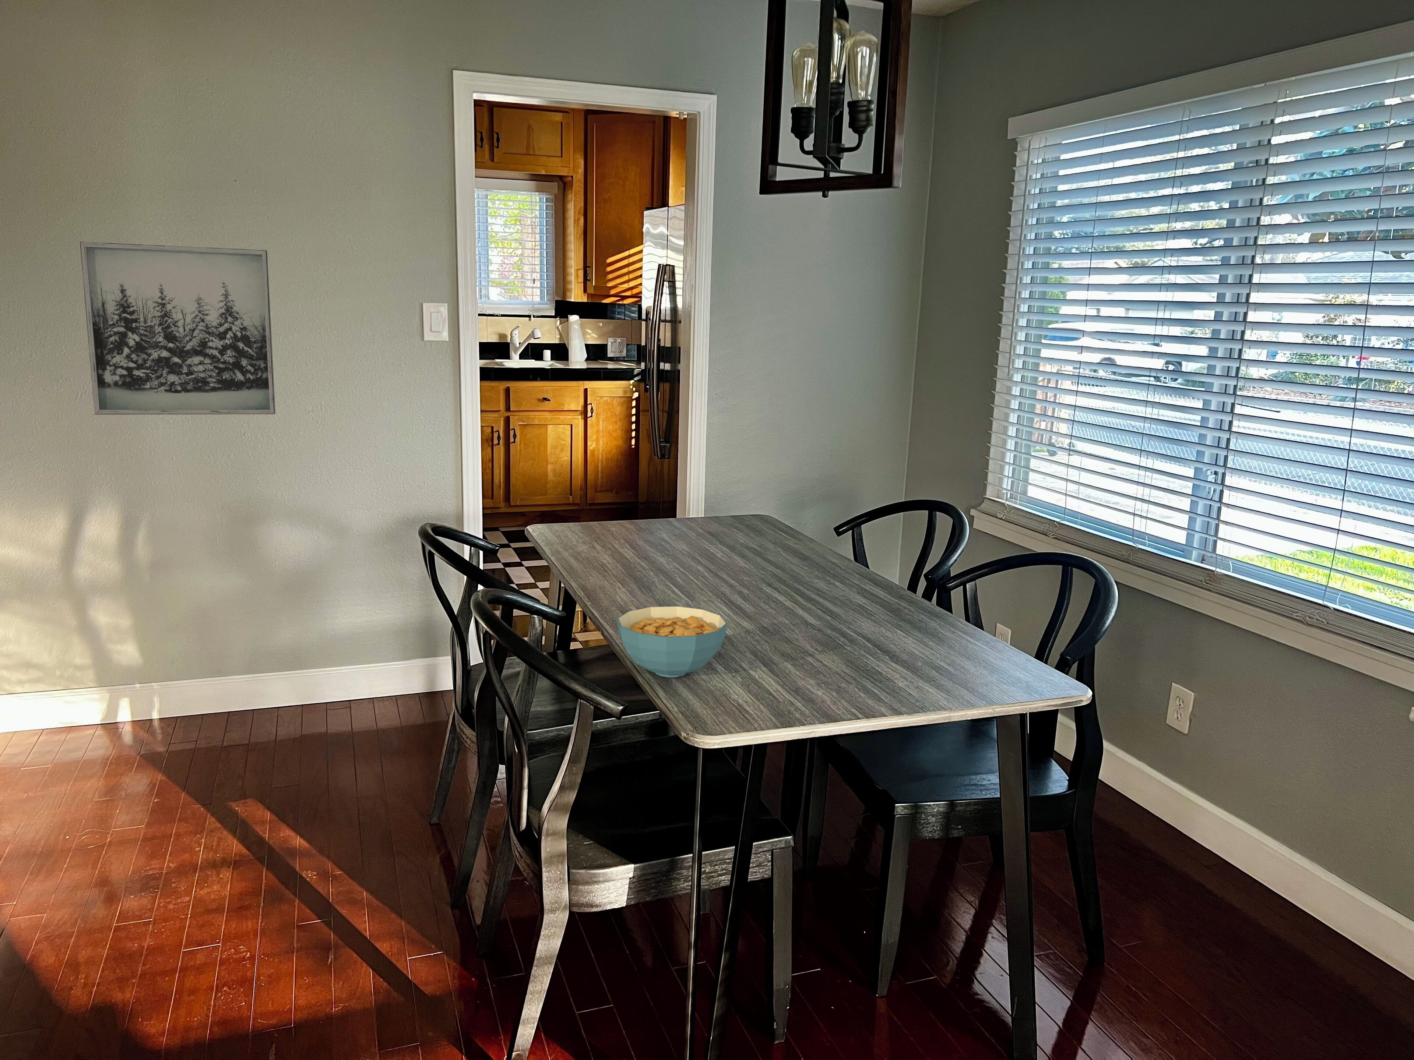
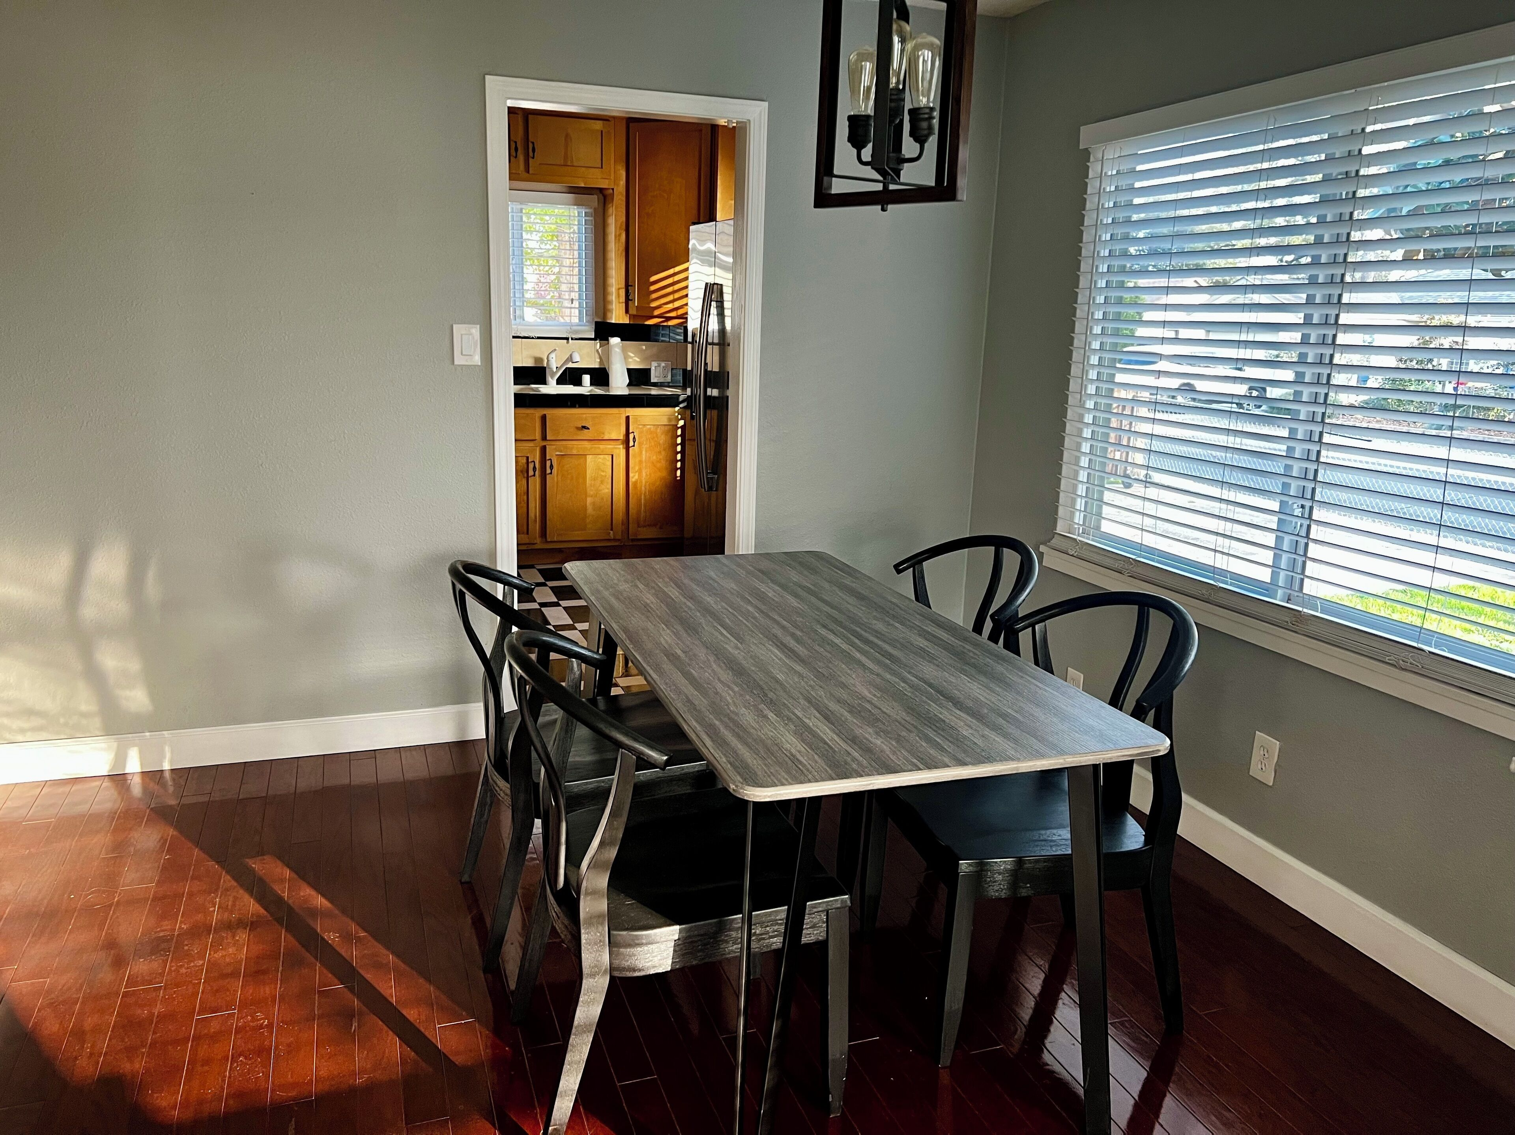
- cereal bowl (671, 646)
- wall art (183, 332)
